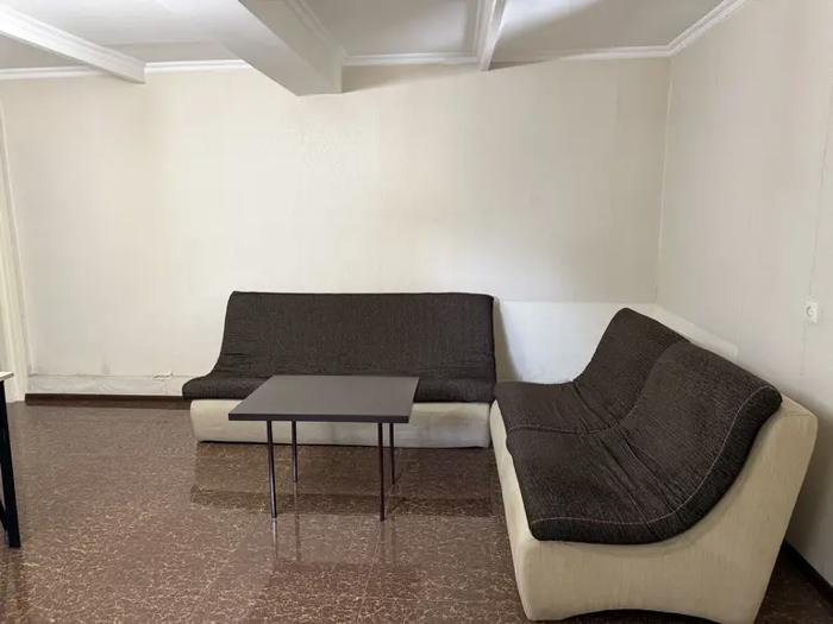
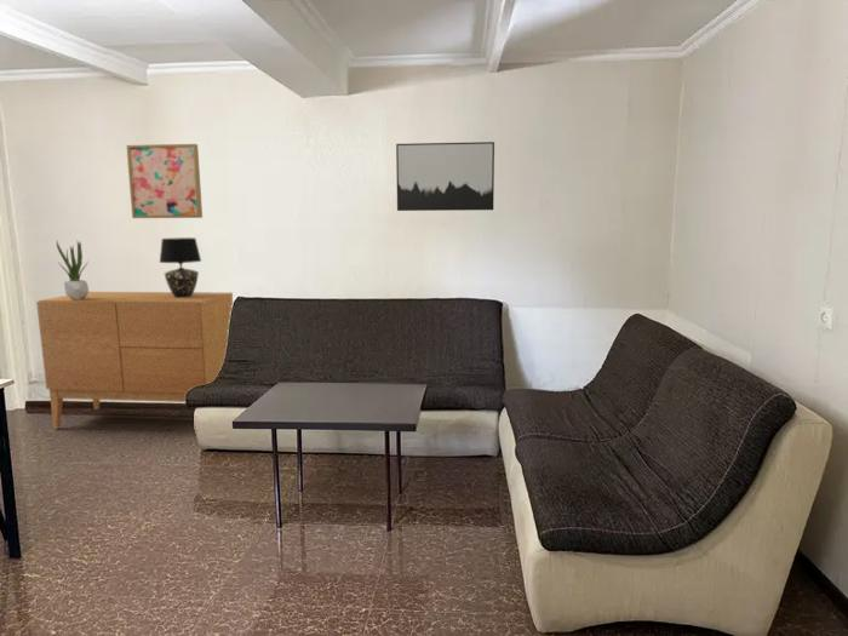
+ potted plant (74, 269)
+ wall art (164, 182)
+ table lamp (181, 267)
+ sideboard (143, 360)
+ wall art (445, 177)
